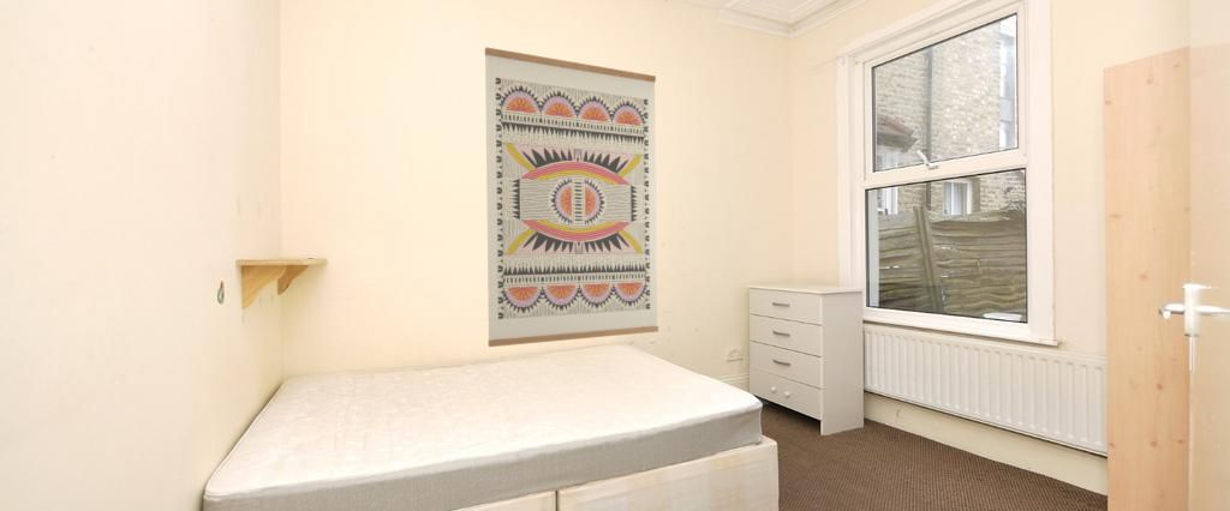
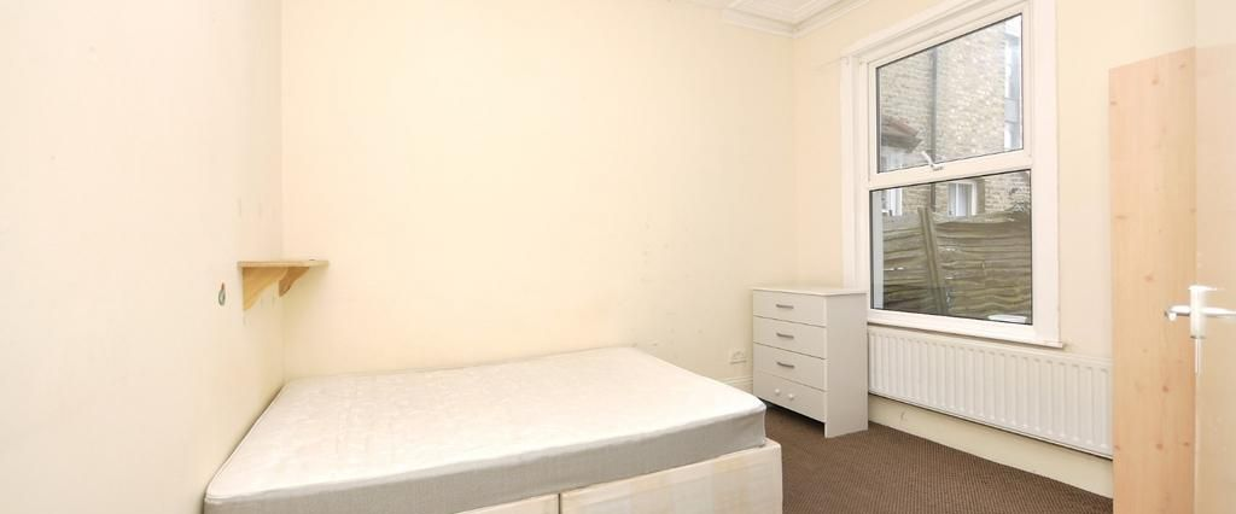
- wall art (578, 200)
